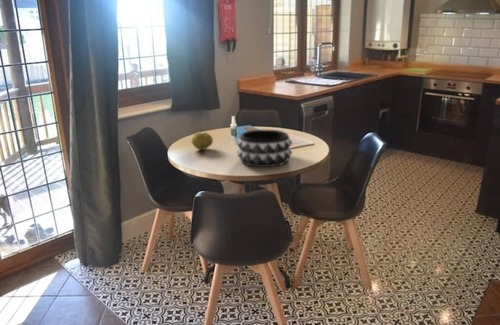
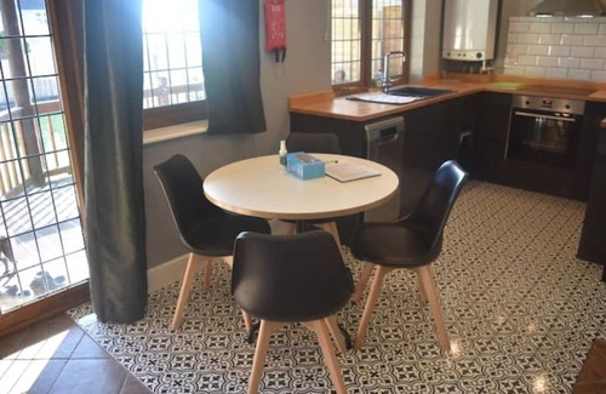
- fruit (201, 141)
- decorative bowl (264, 147)
